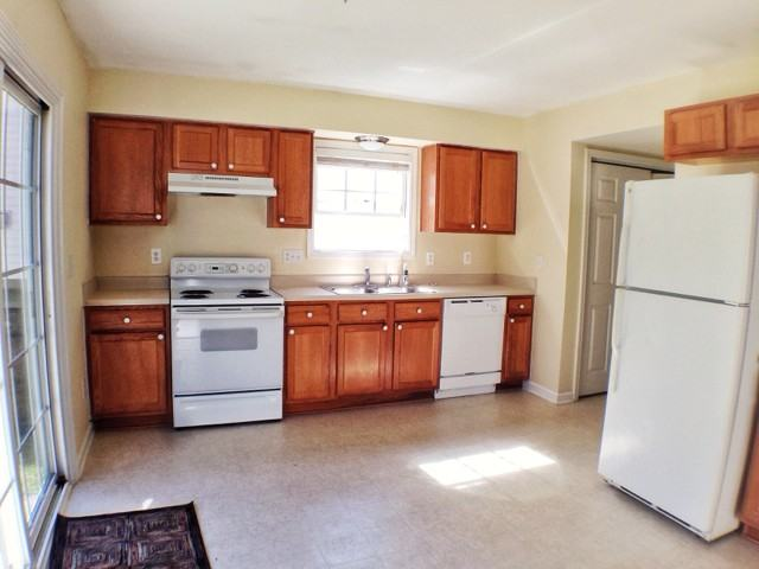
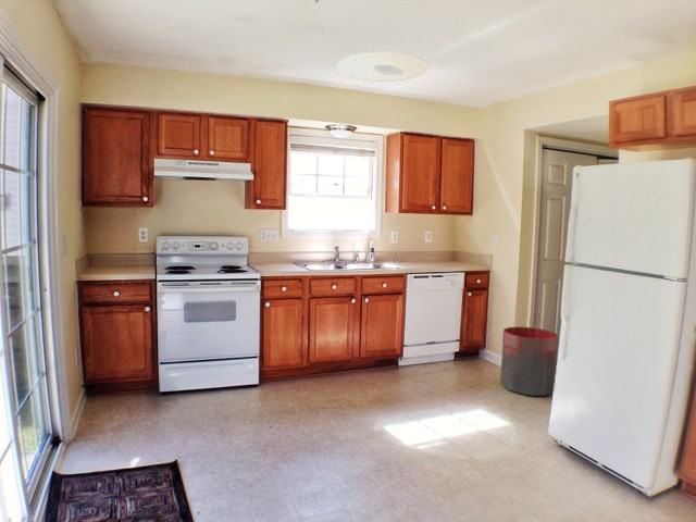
+ trash can (529, 360)
+ ceiling light (383, 63)
